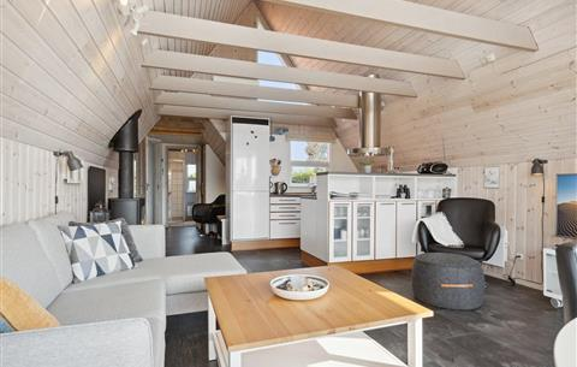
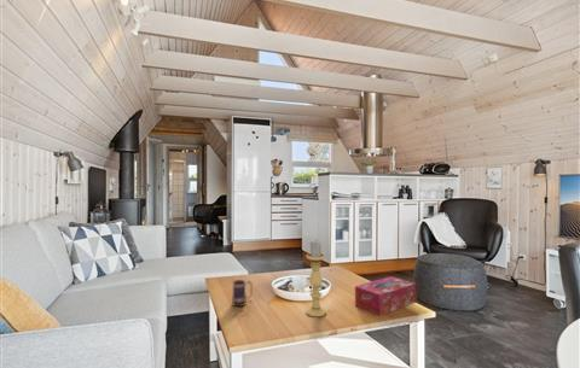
+ candle holder (315, 275)
+ tissue box (385, 294)
+ mug (242, 292)
